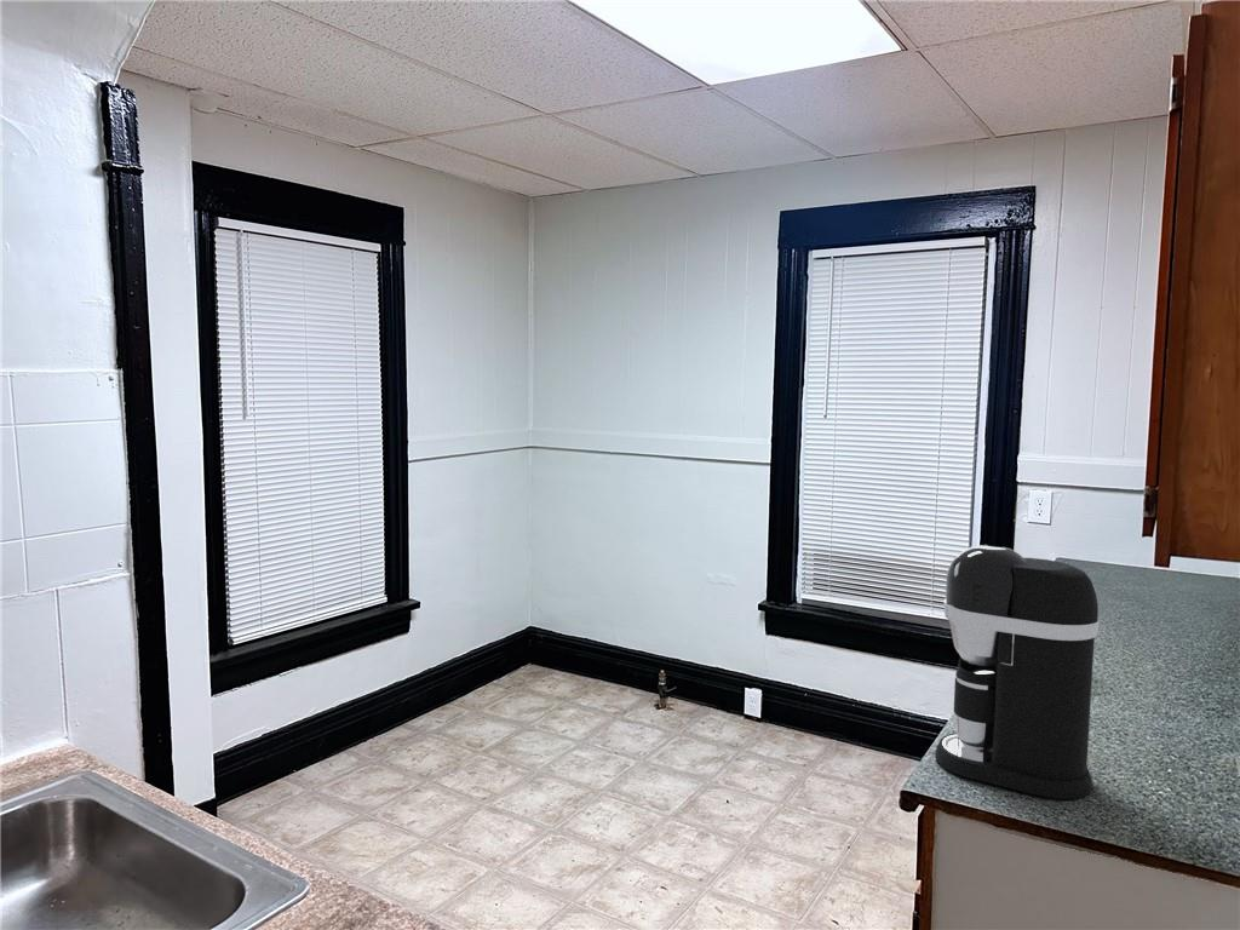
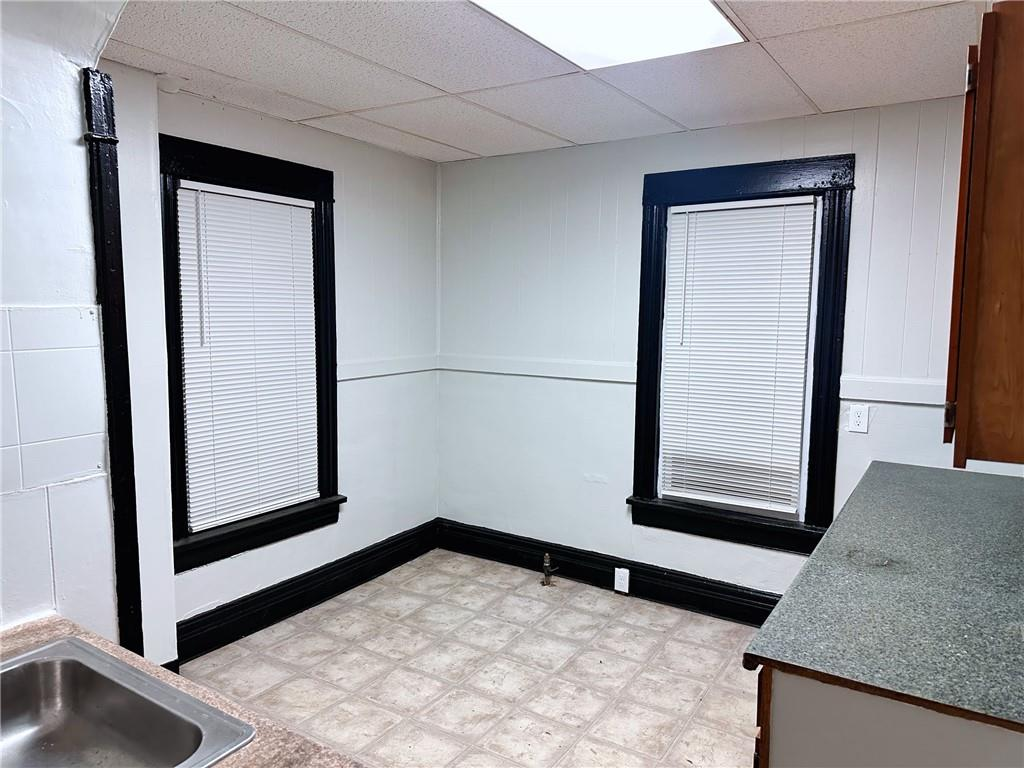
- coffee maker (1016, 661)
